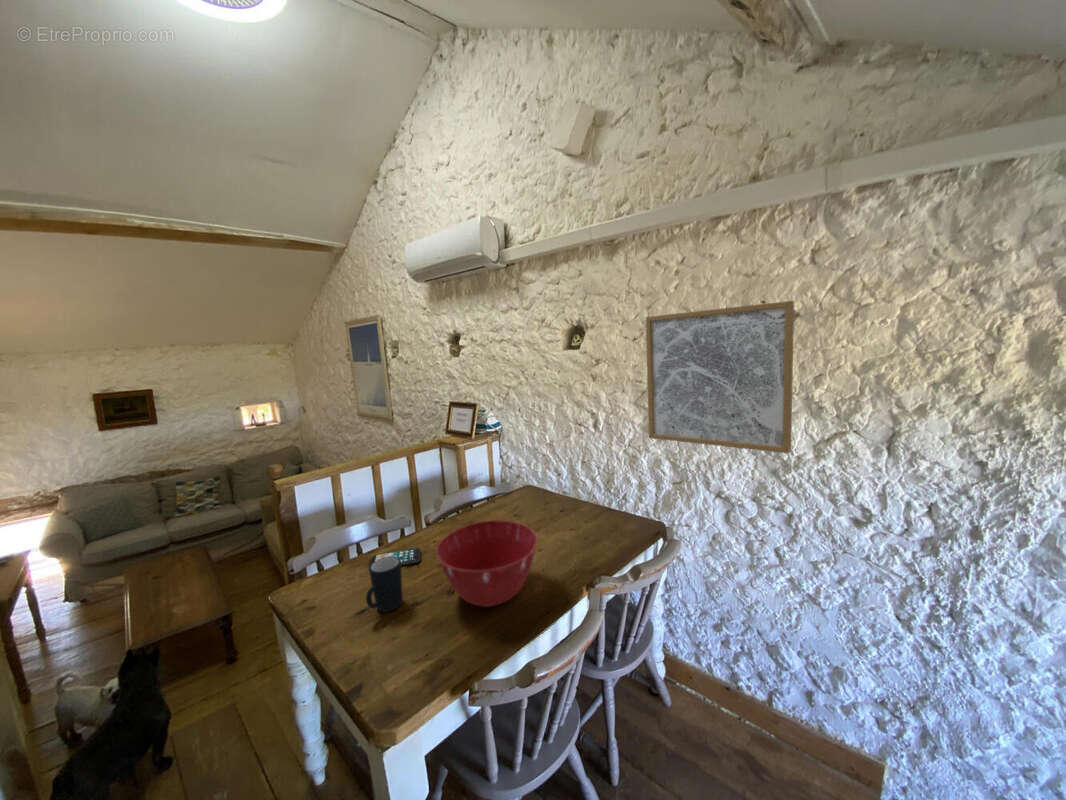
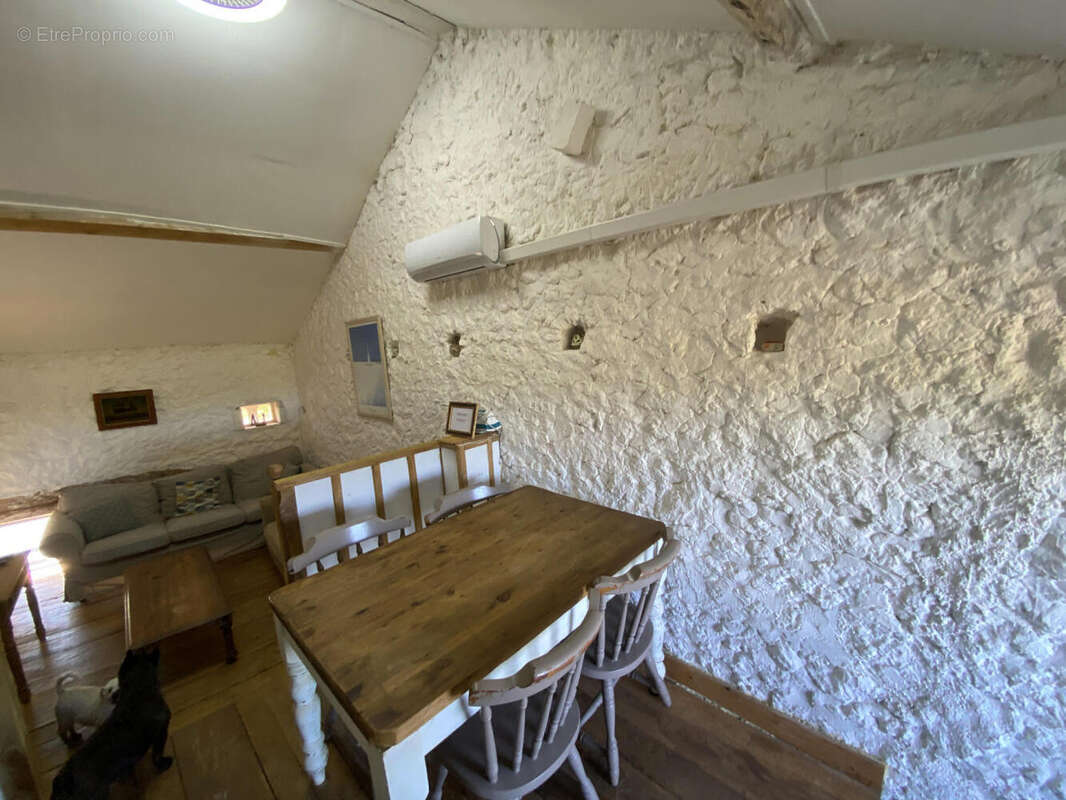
- wall art (712, 378)
- smartphone (396, 557)
- mixing bowl (489, 567)
- mug (382, 588)
